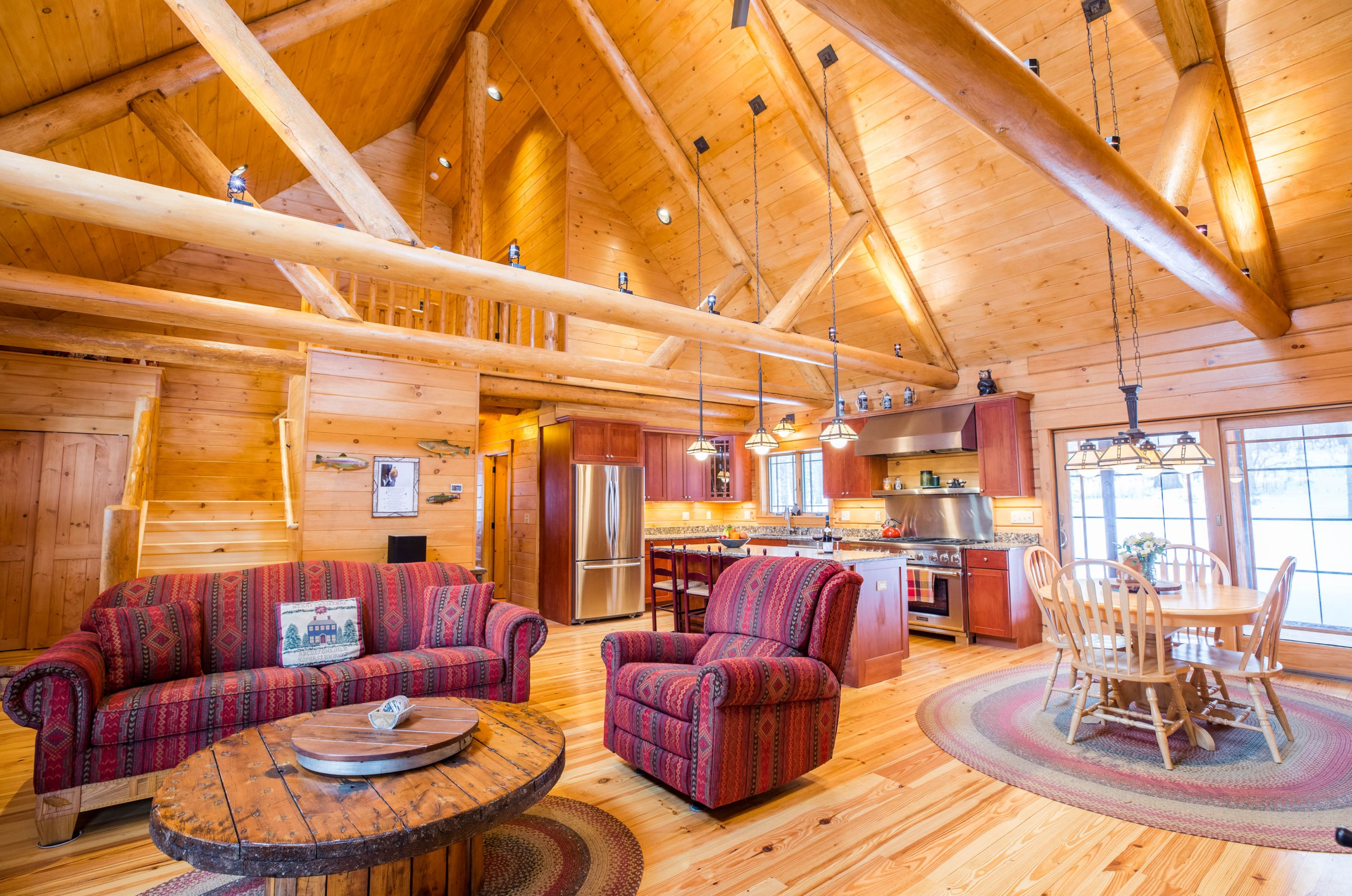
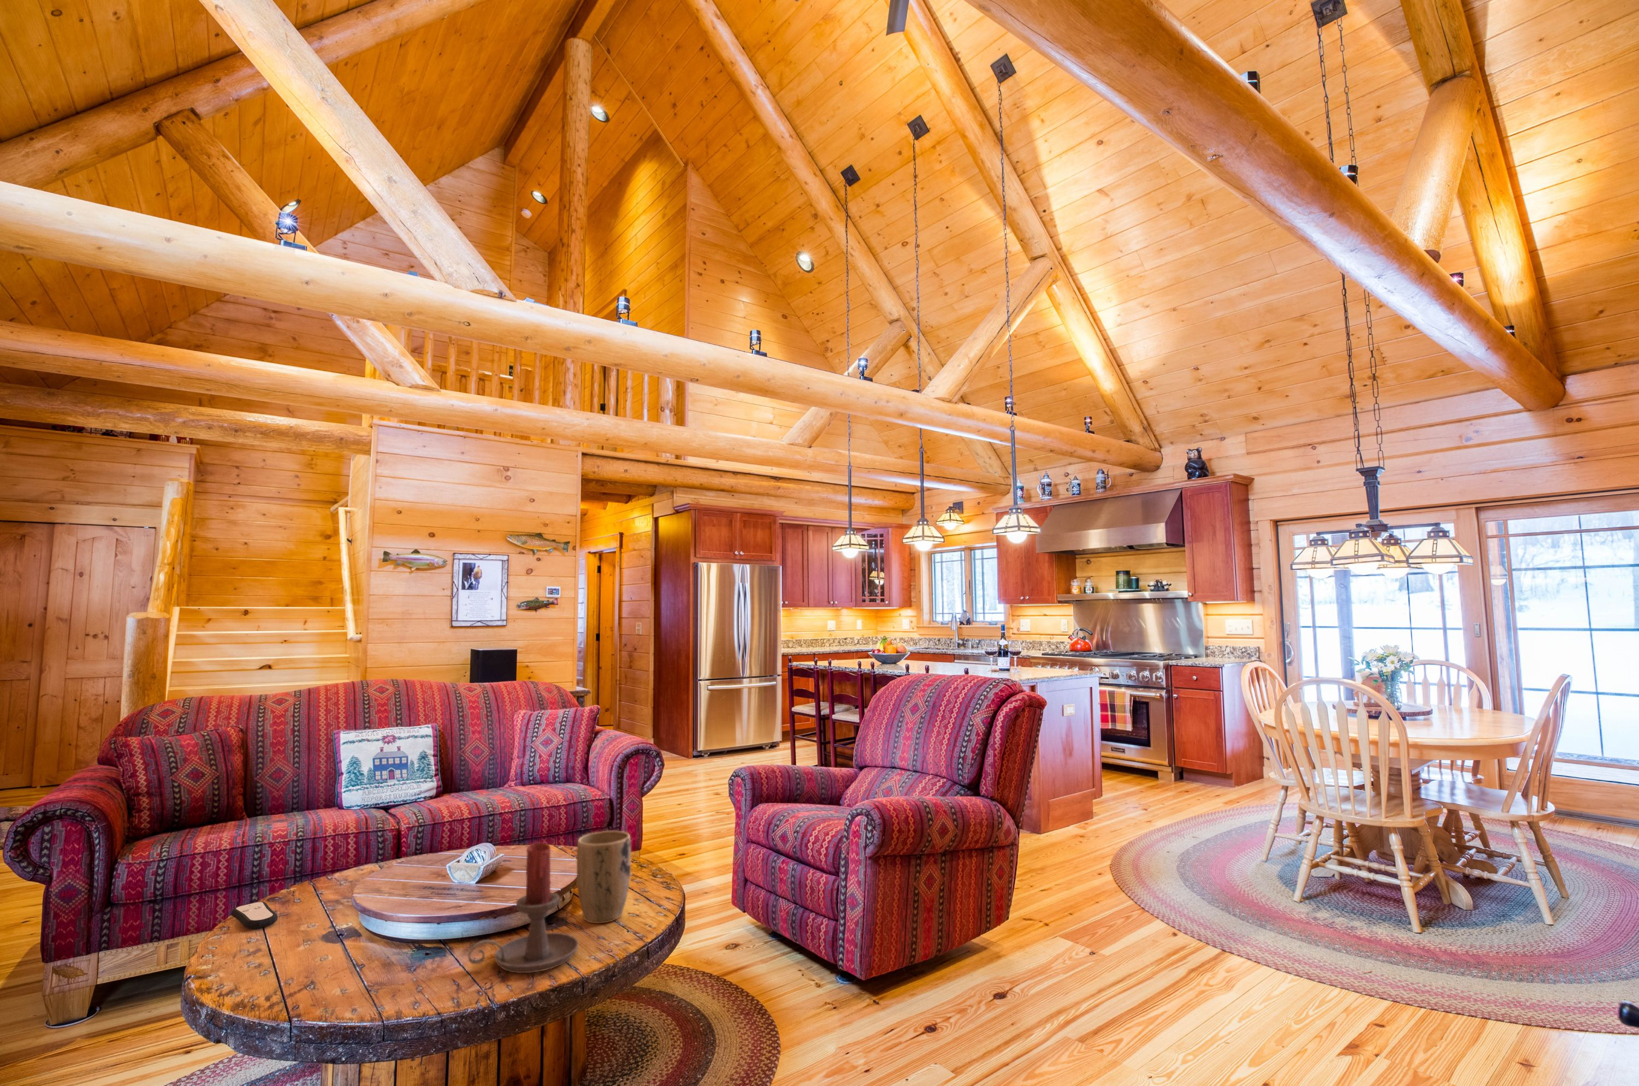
+ plant pot (604, 876)
+ candle holder (525, 903)
+ remote control (255, 915)
